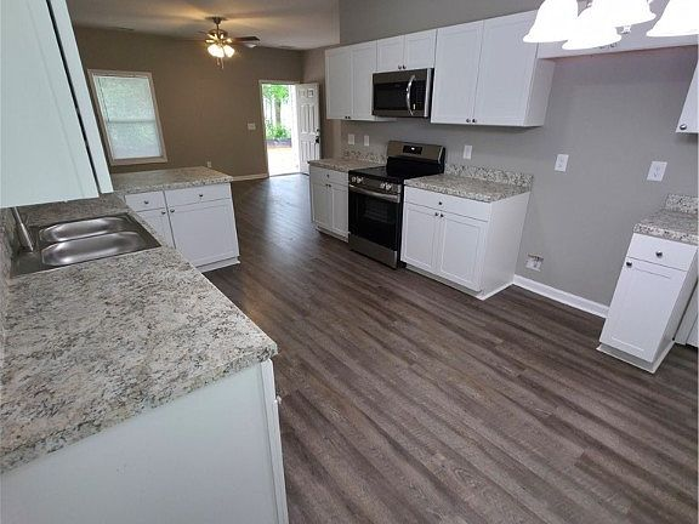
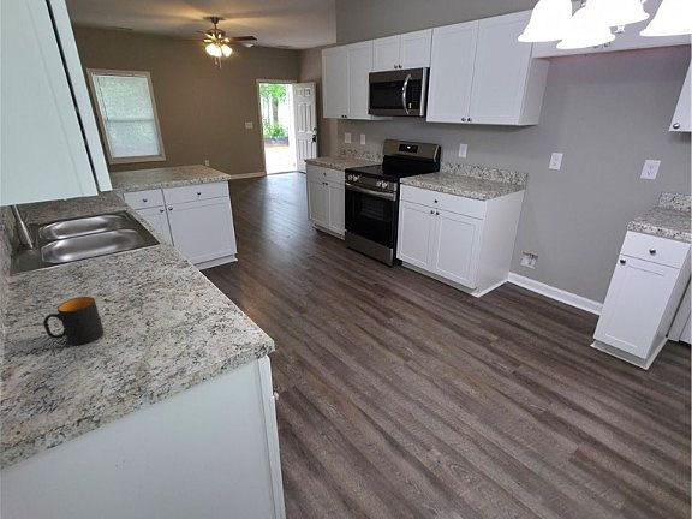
+ mug (72, 322)
